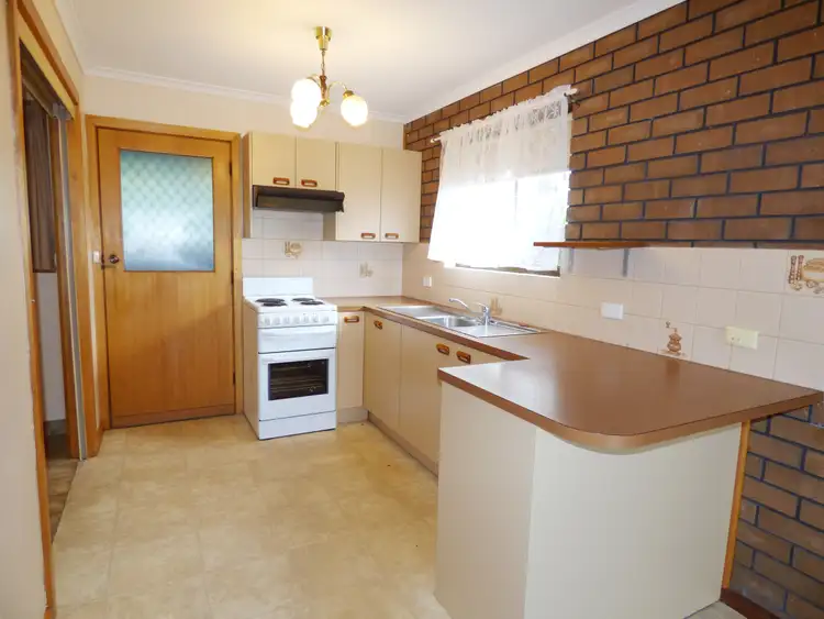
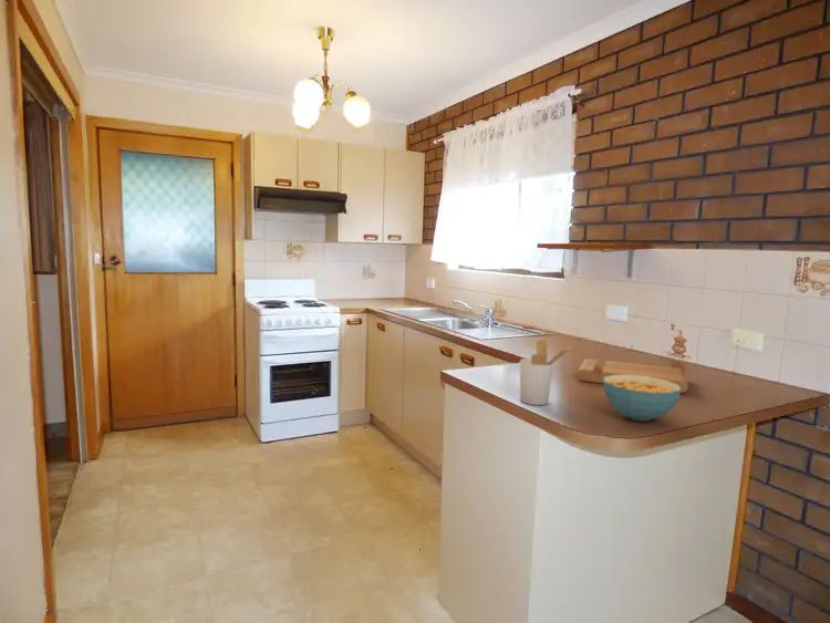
+ cutting board (631, 374)
+ utensil holder (544, 372)
+ cereal bowl (639, 399)
